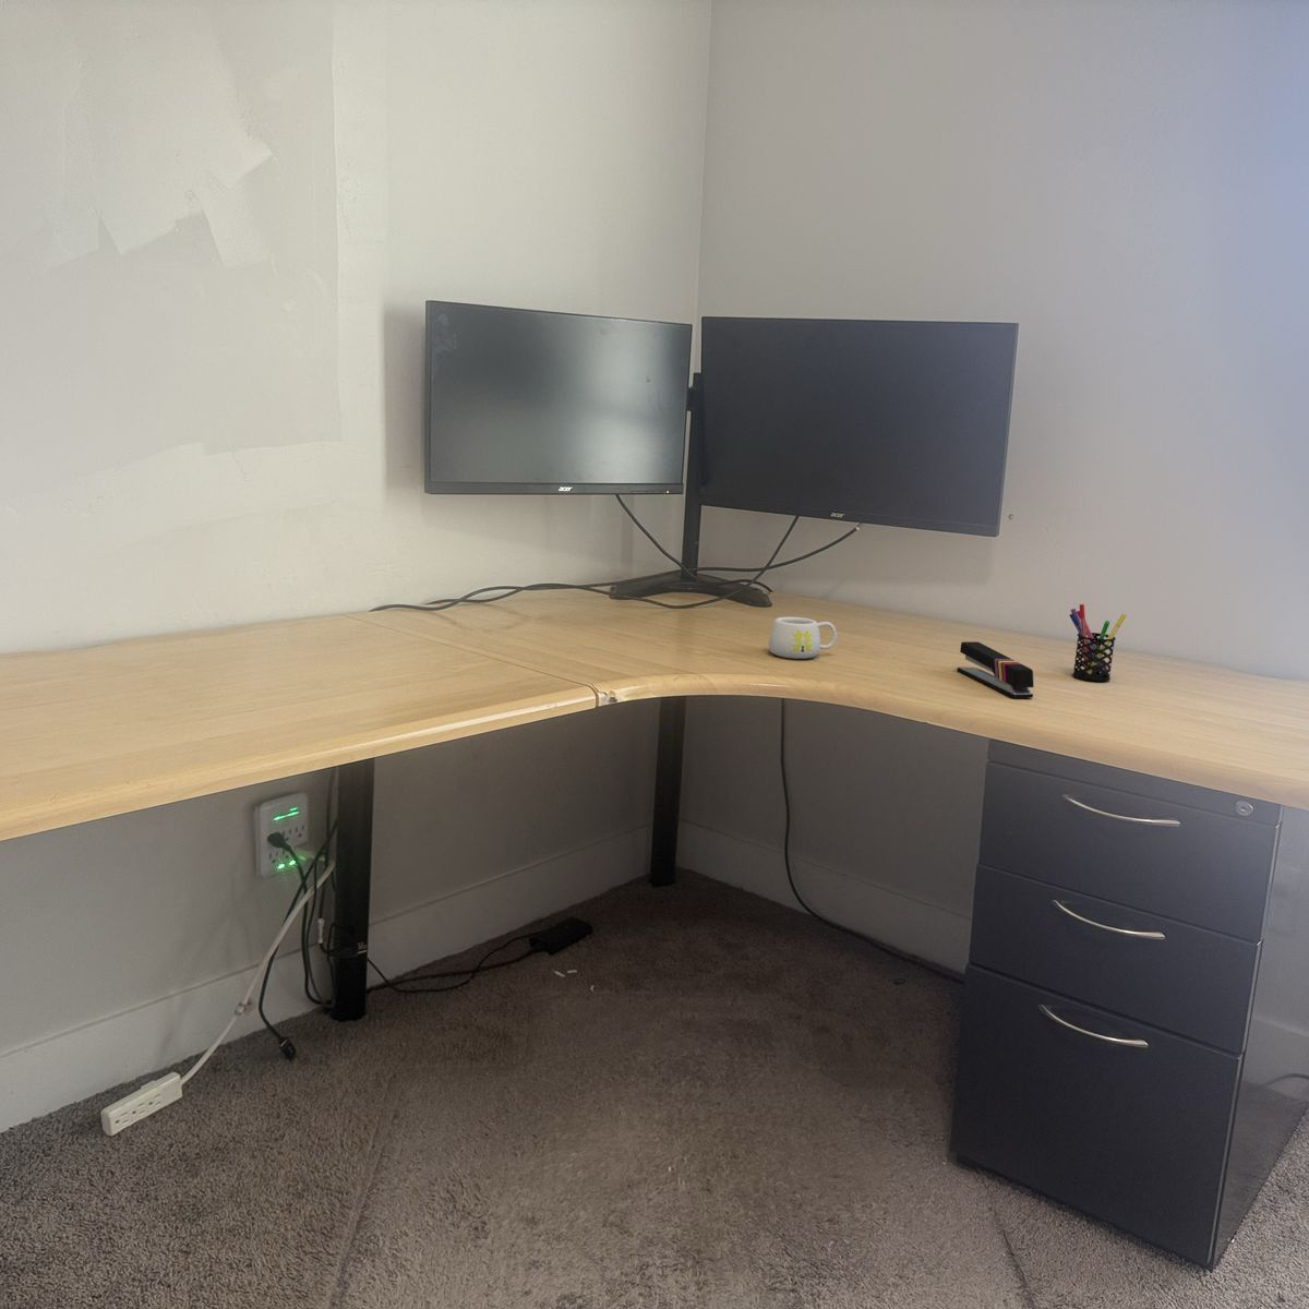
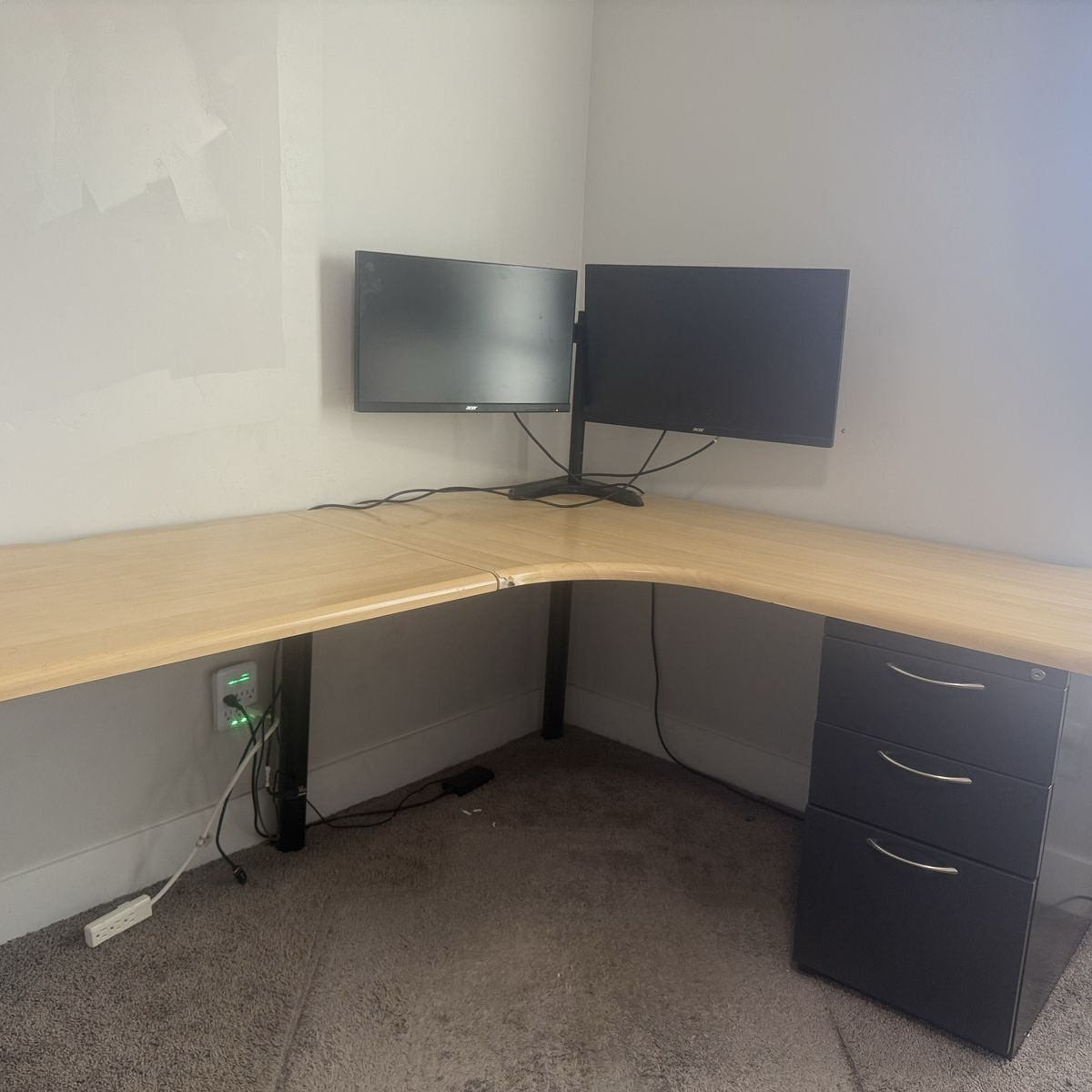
- mug (803, 637)
- pen holder (1094, 641)
- stapler (995, 668)
